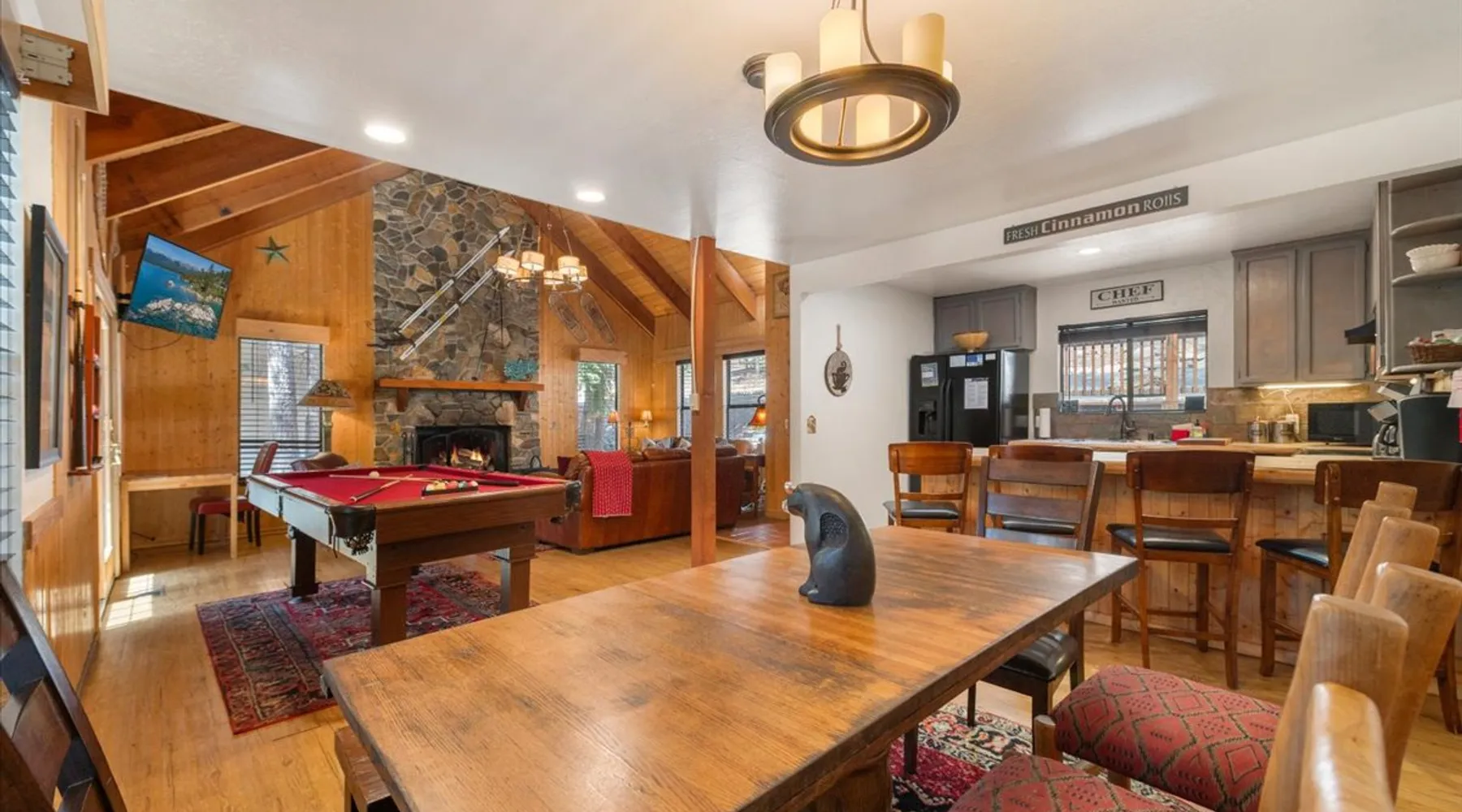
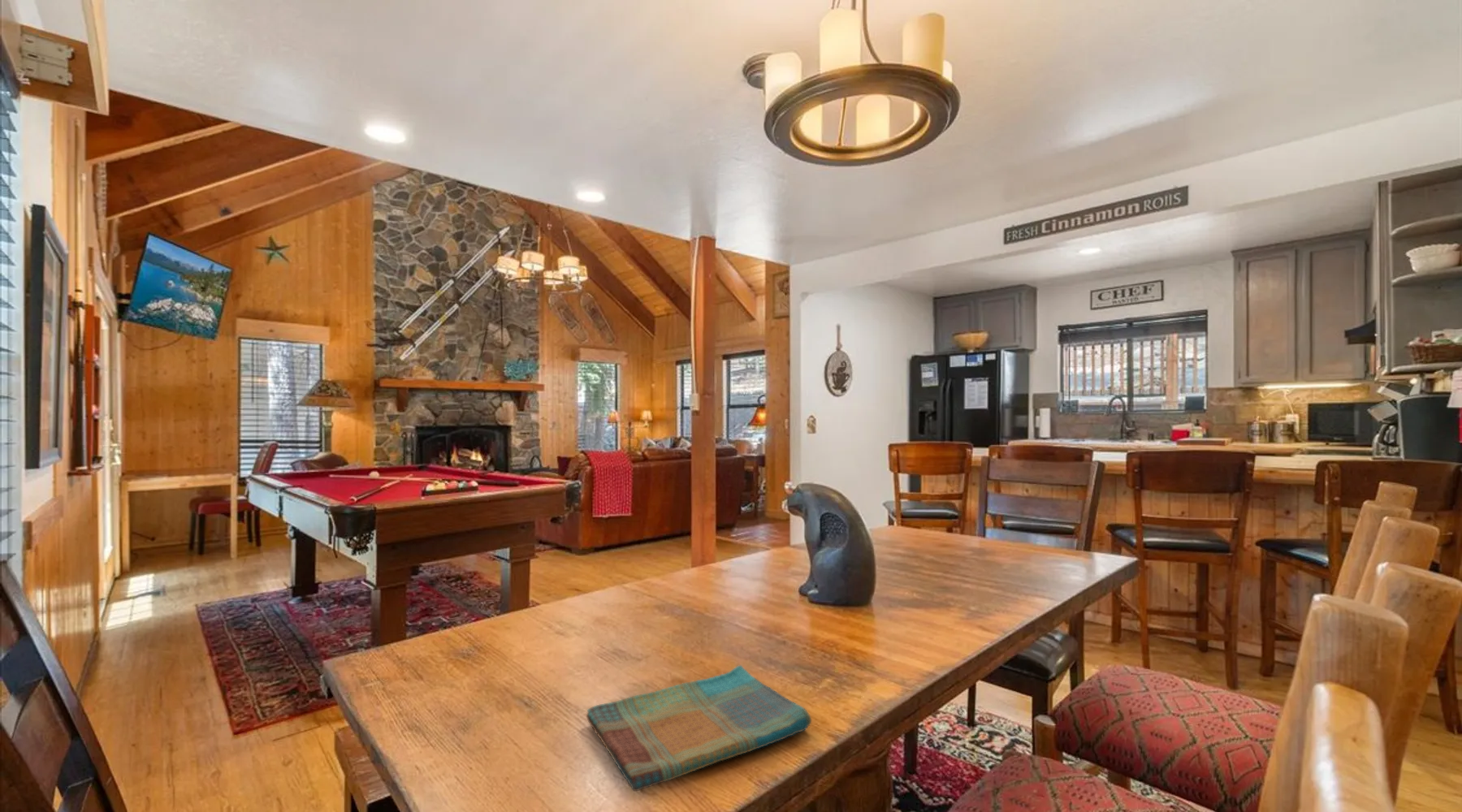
+ dish towel (698, 717)
